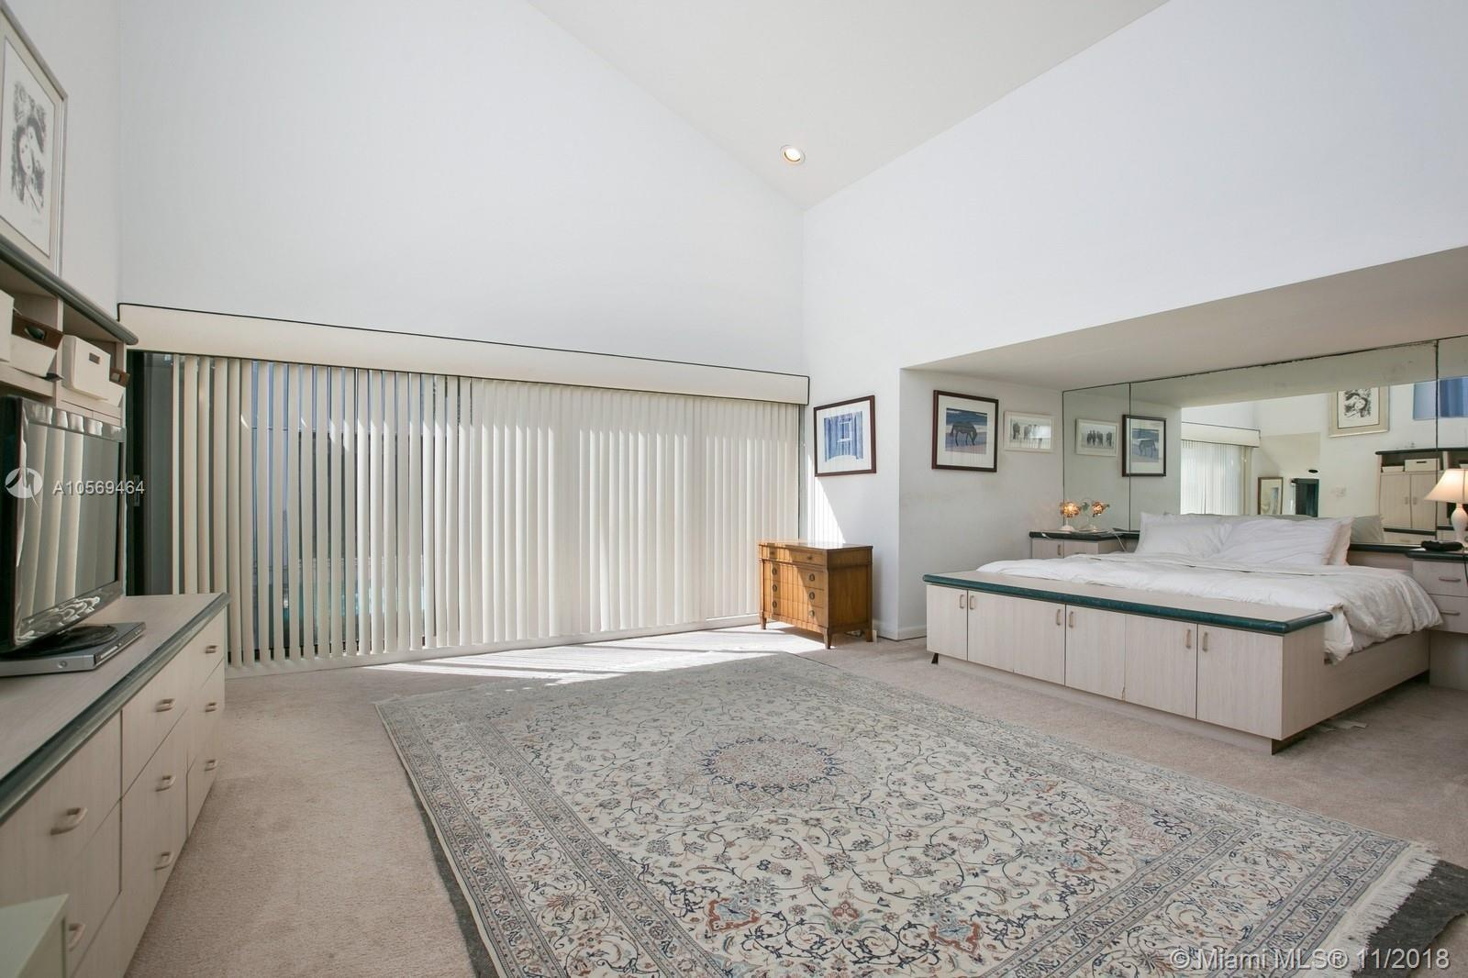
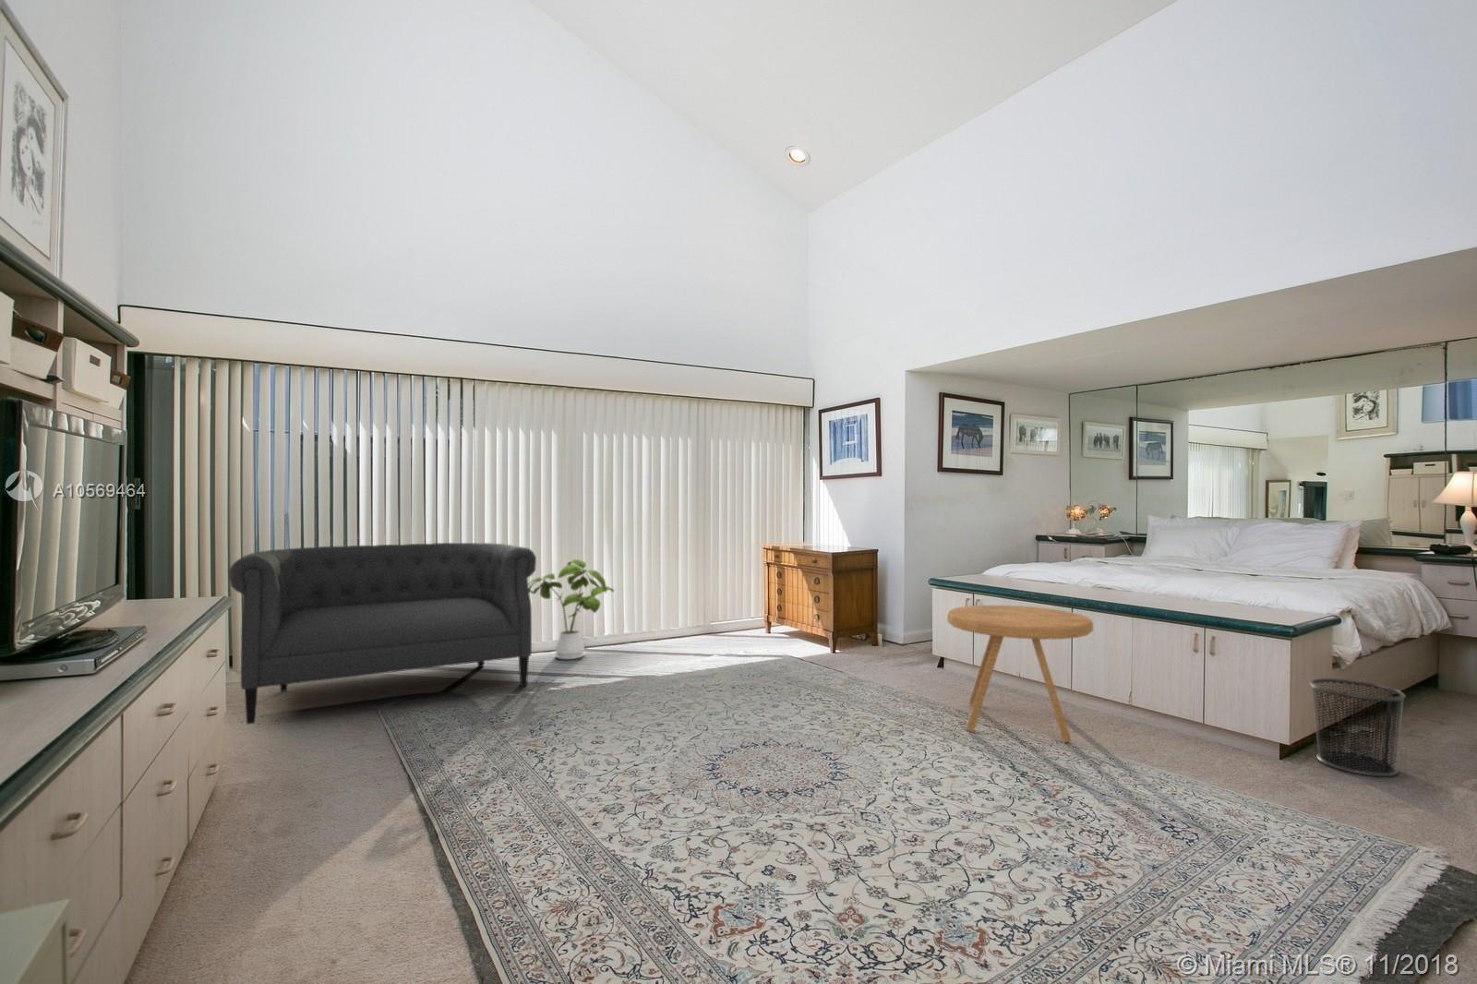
+ waste bin (1356, 725)
+ side table (1039, 662)
+ sofa (393, 616)
+ house plant (579, 608)
